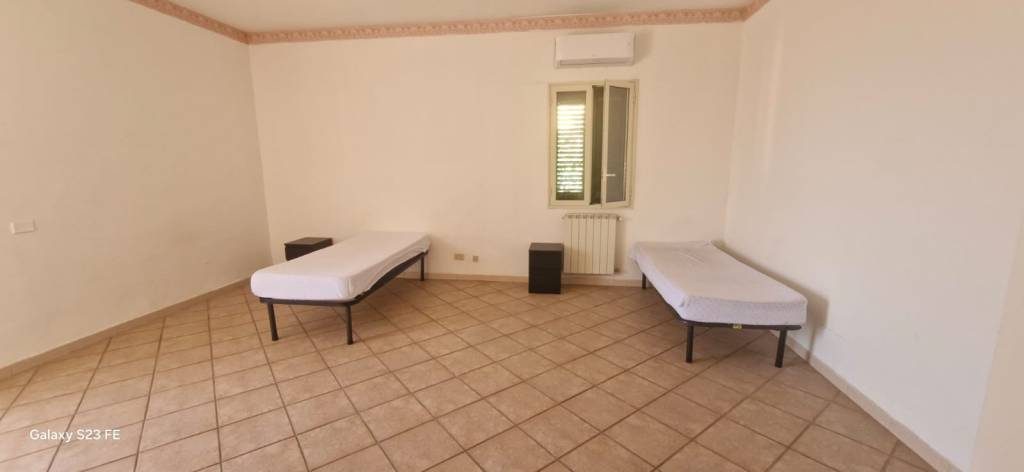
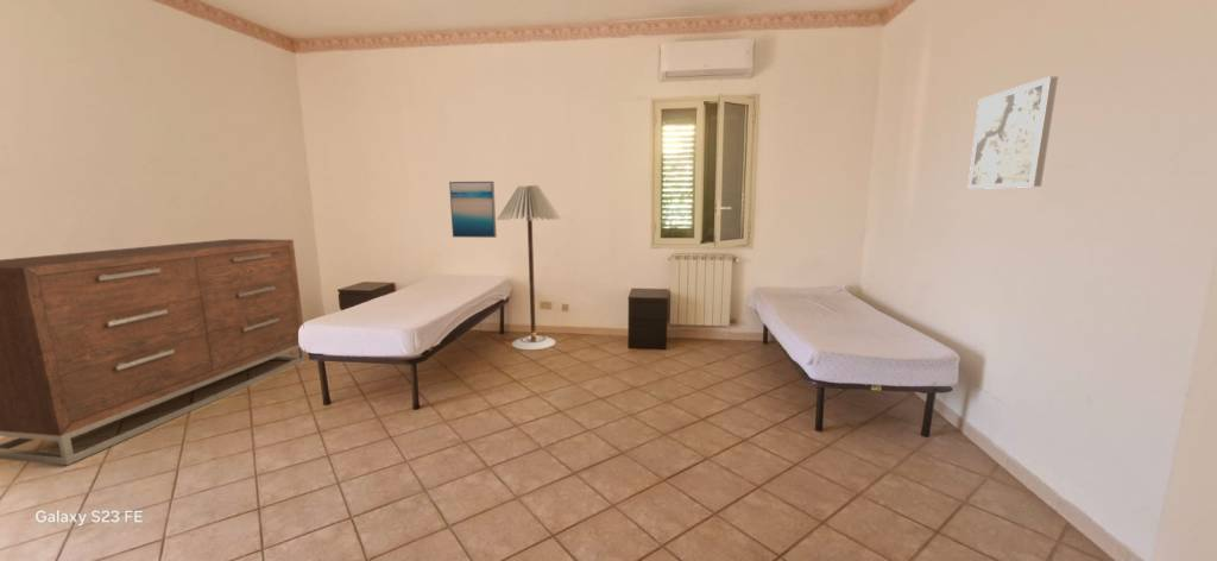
+ floor lamp (530, 266)
+ wall art (1007, 139)
+ wall art (473, 209)
+ dresser (170, 326)
